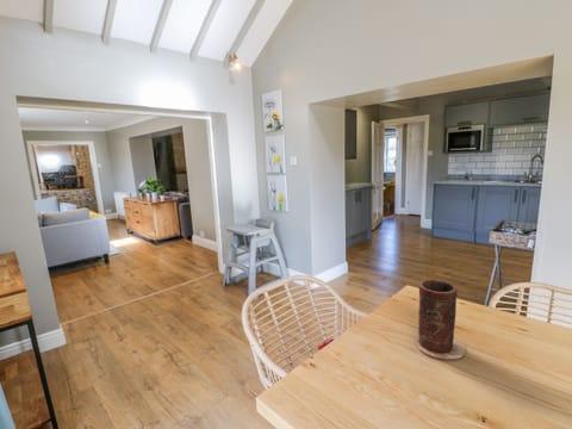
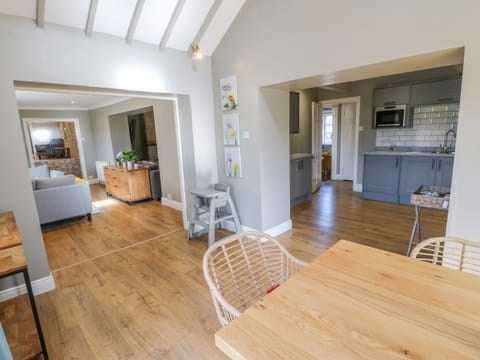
- vase (440, 316)
